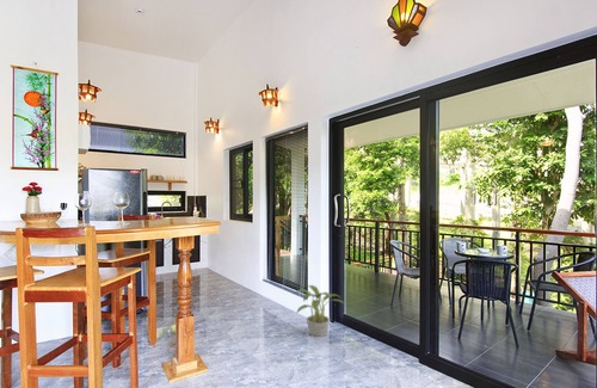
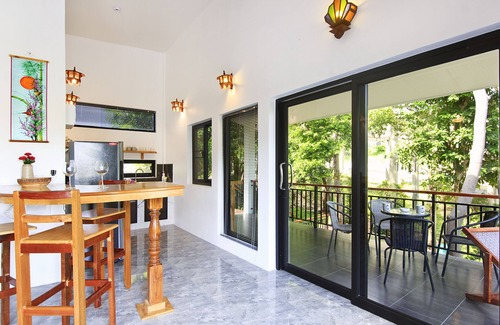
- potted plant (318, 310)
